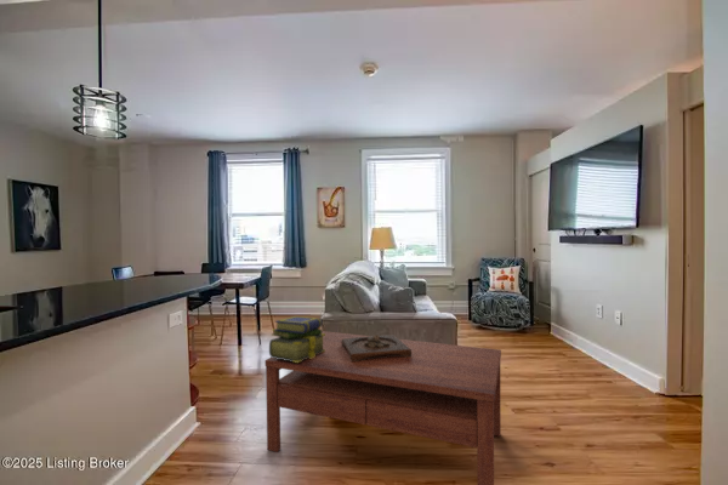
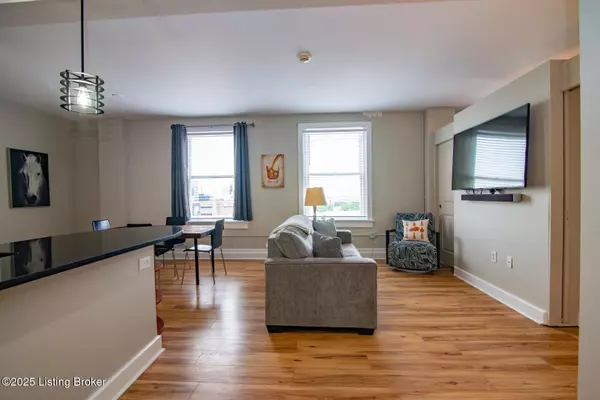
- coffee table (387, 398)
- stack of books (297, 335)
- wooden tray (374, 342)
